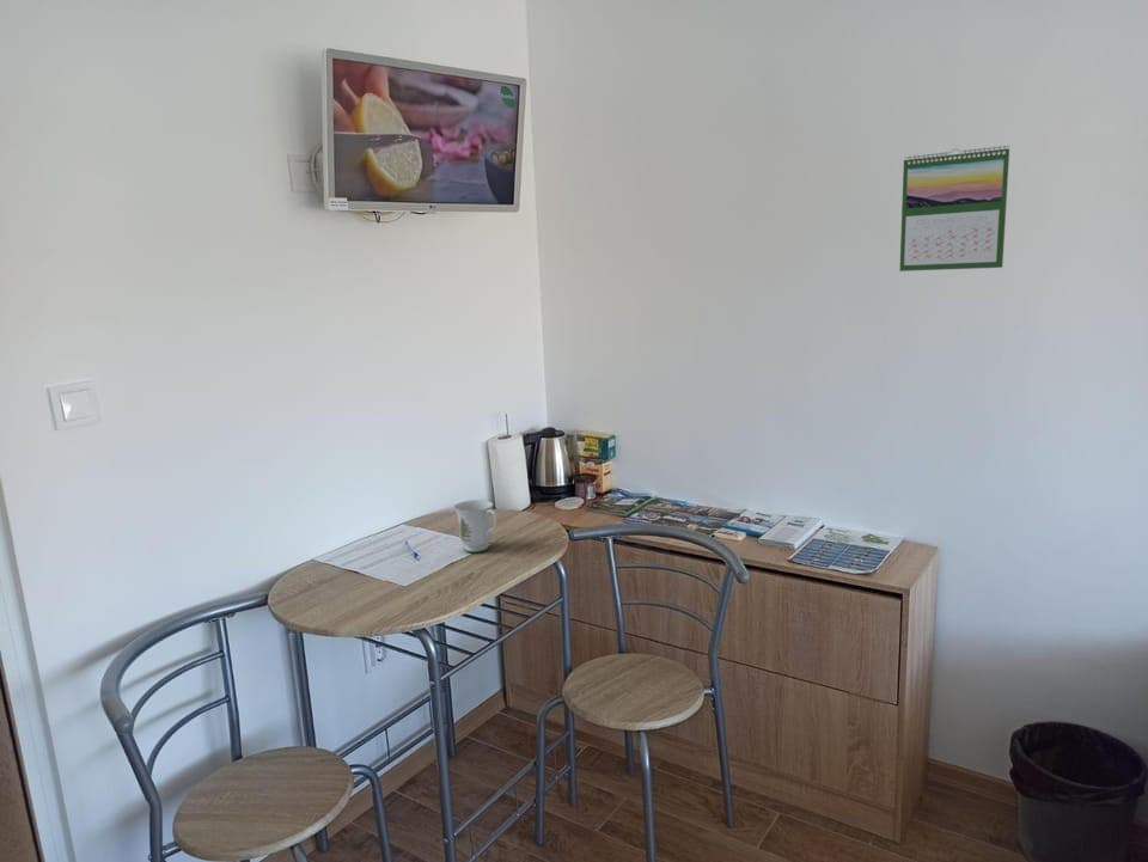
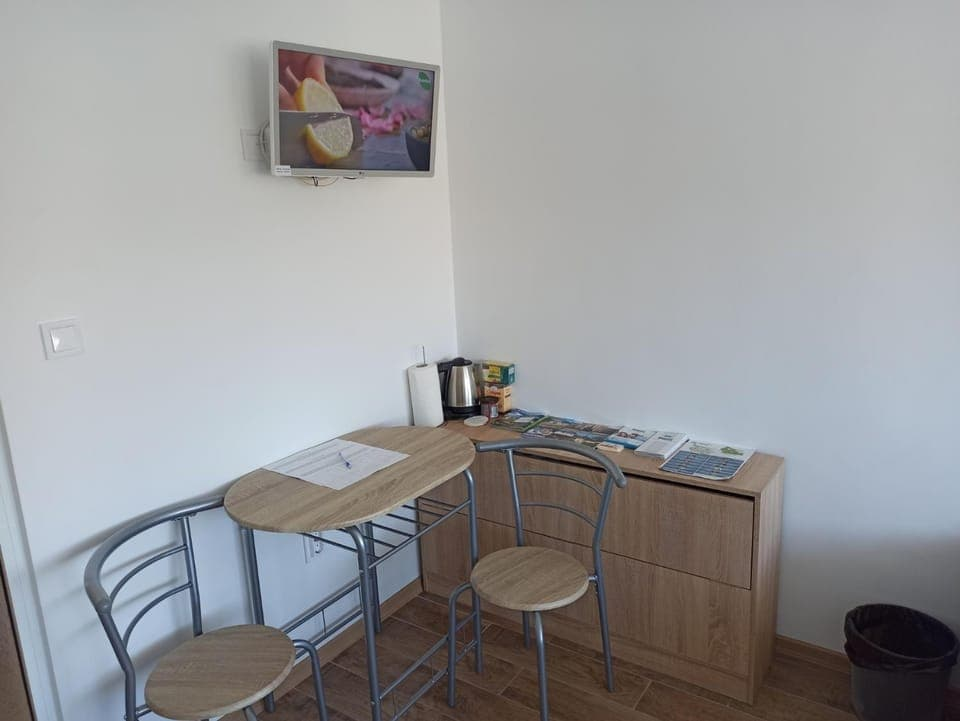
- calendar (952, 209)
- mug (480, 527)
